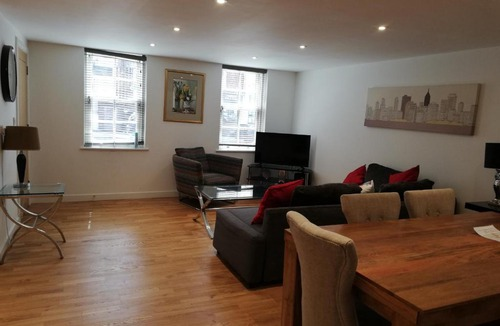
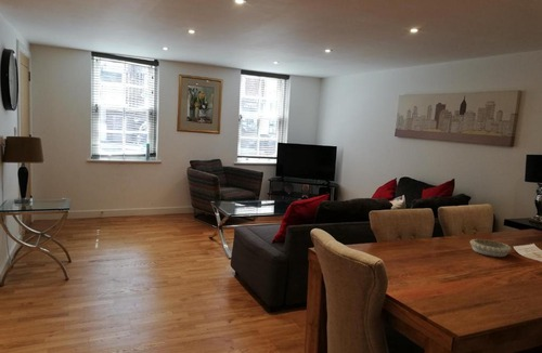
+ decorative bowl (490, 247)
